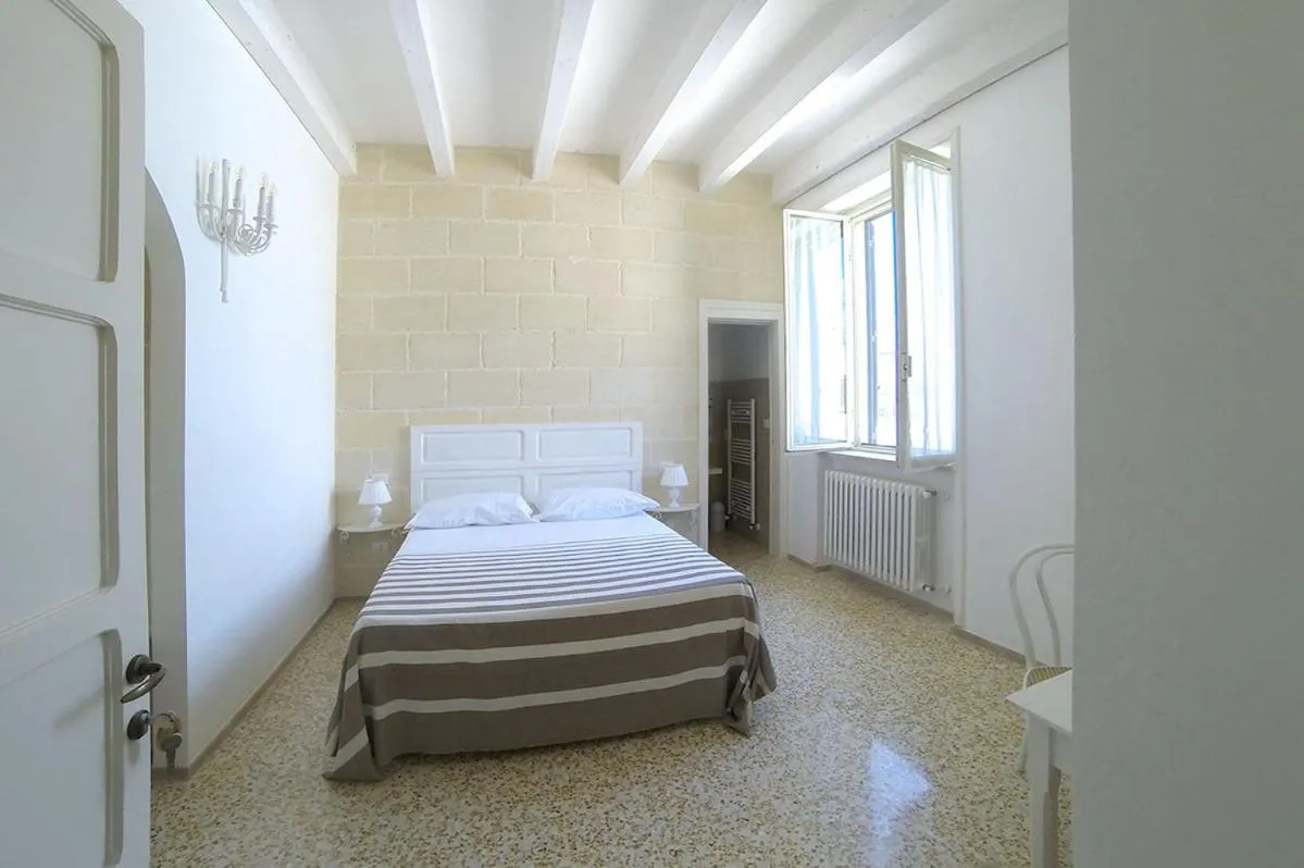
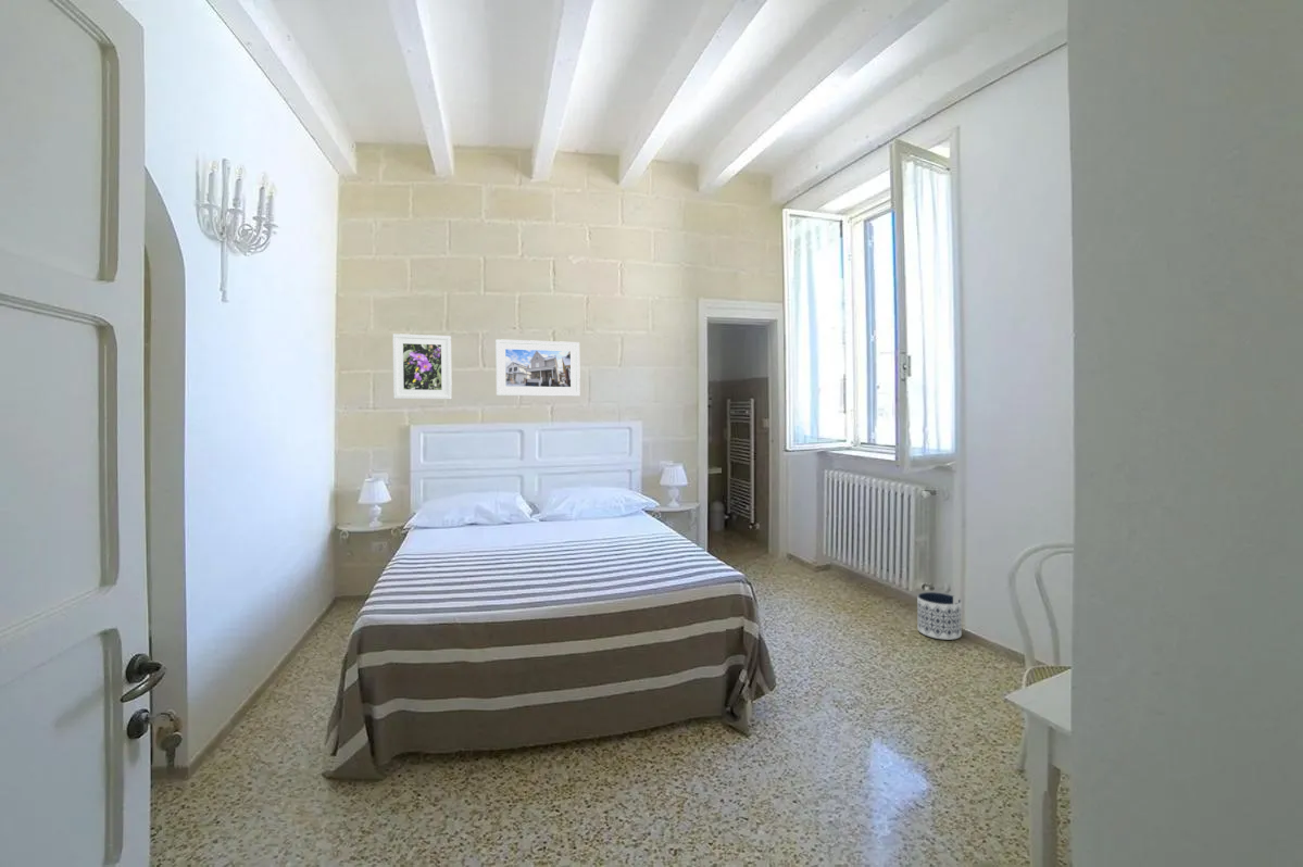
+ planter (939, 615)
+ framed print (423, 366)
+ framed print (538, 368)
